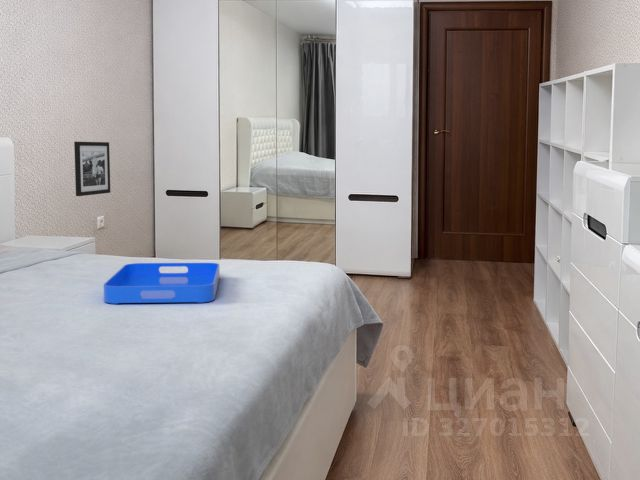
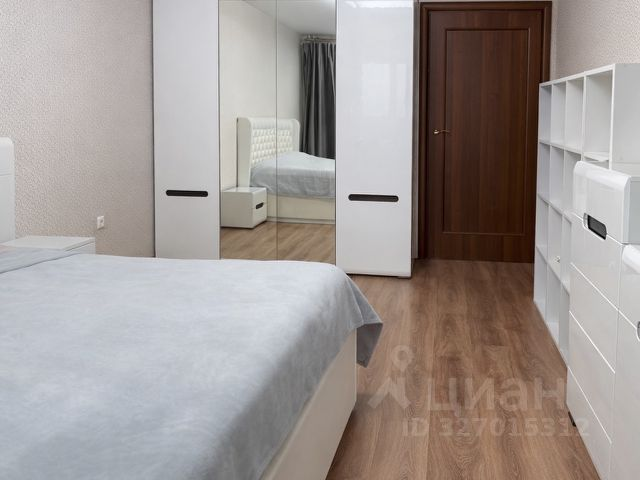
- picture frame (93, 168)
- serving tray (166, 281)
